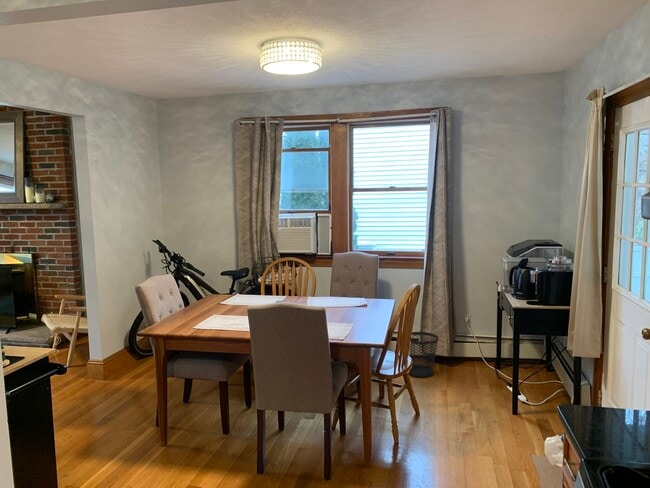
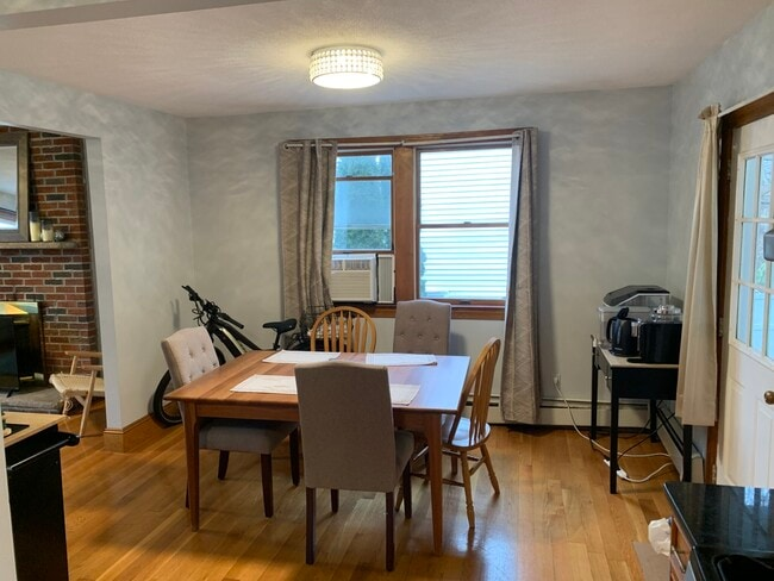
- wastebasket (419, 354)
